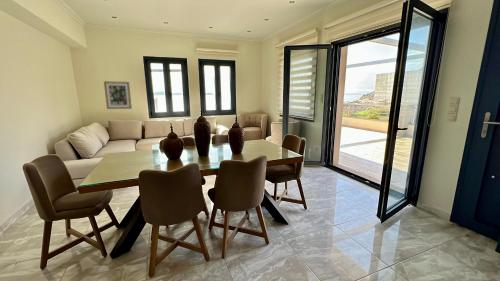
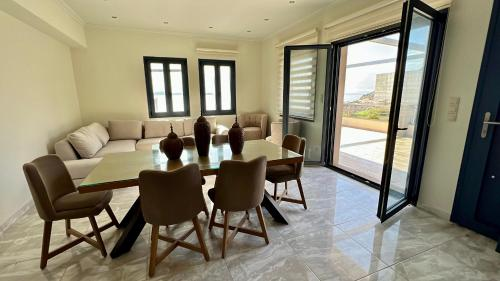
- wall art (118, 95)
